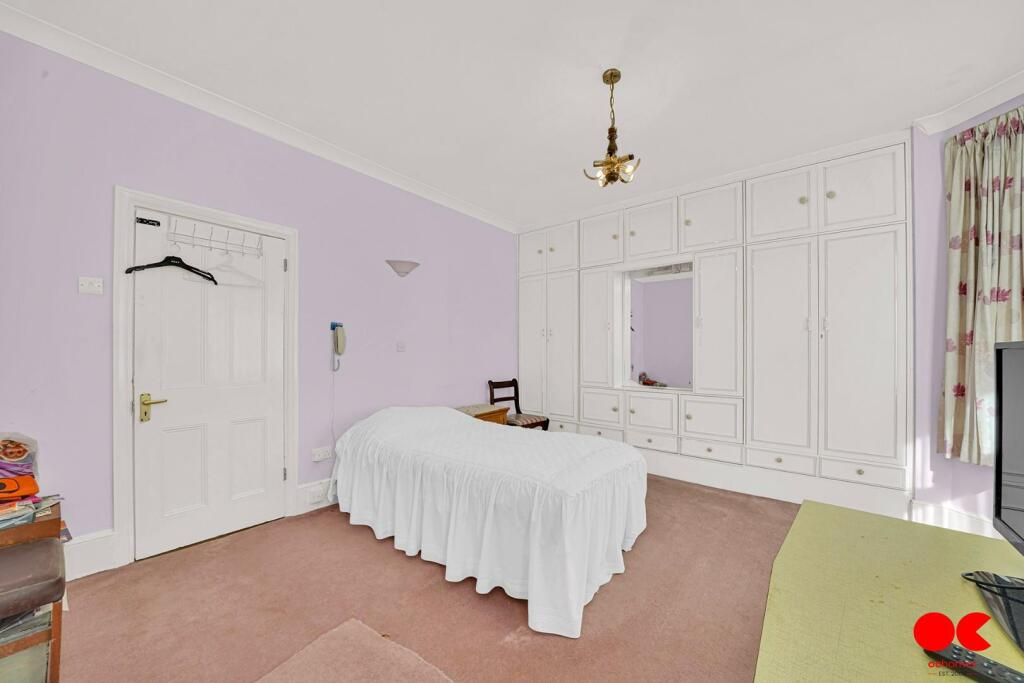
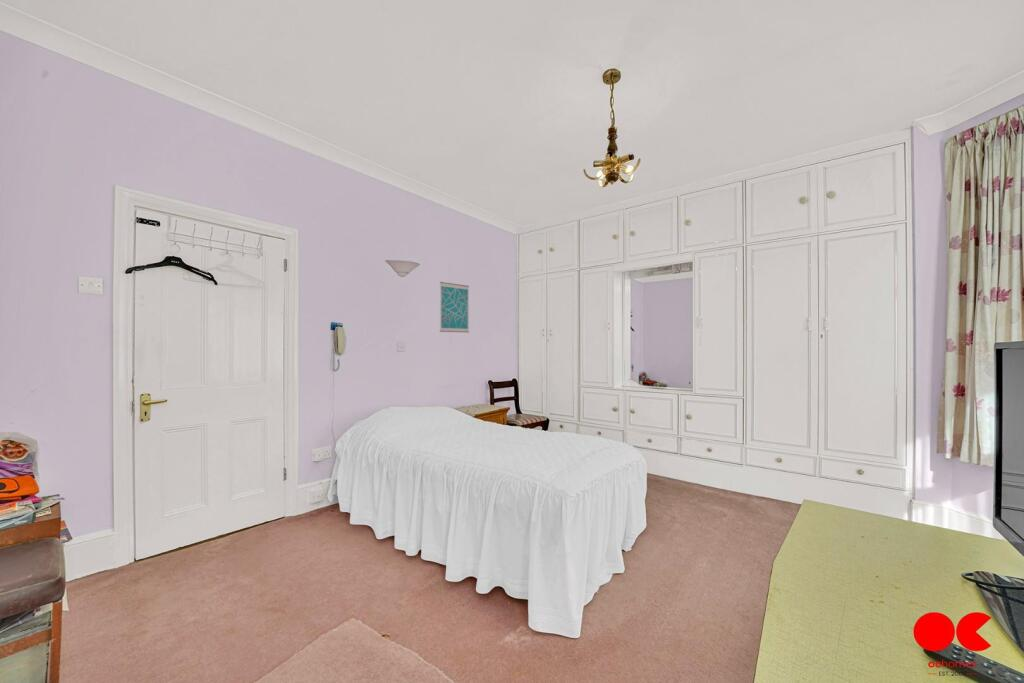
+ wall art (454, 308)
